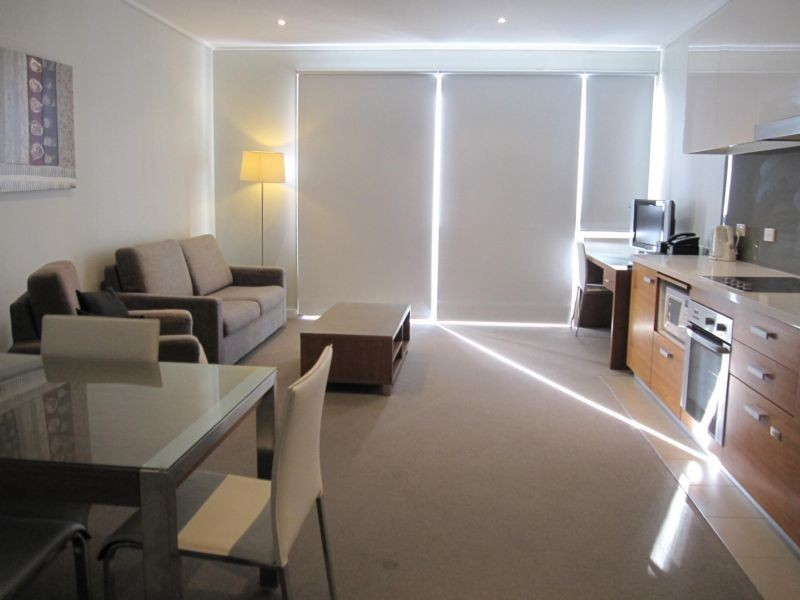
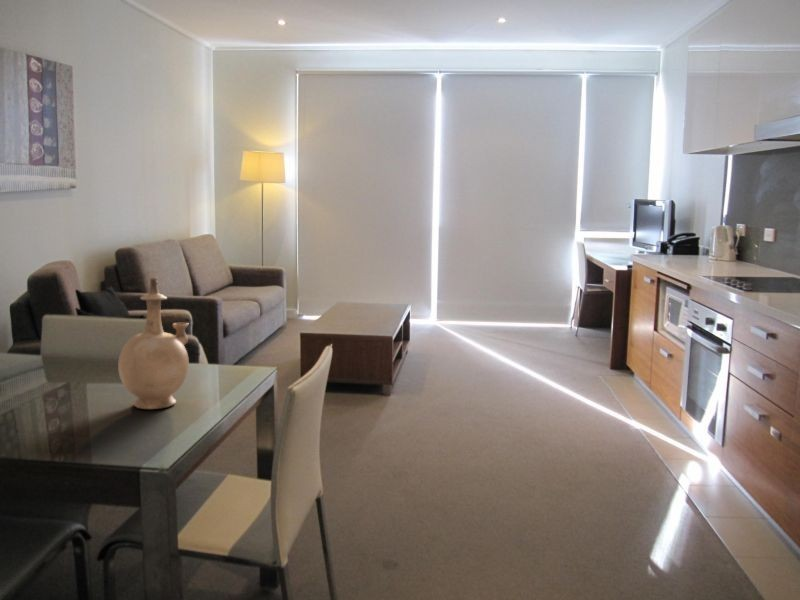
+ vase (154, 341)
